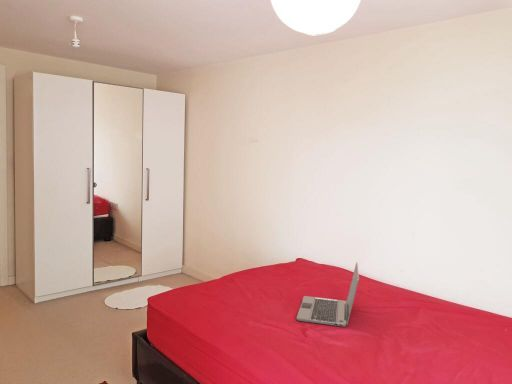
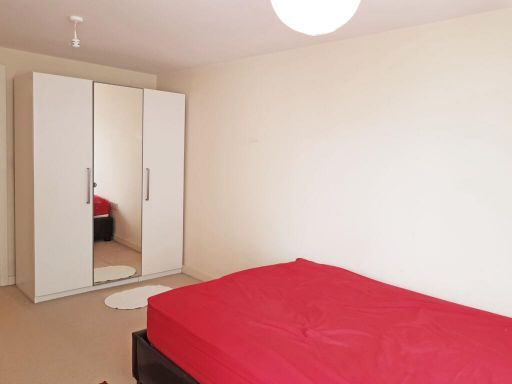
- laptop (325, 298)
